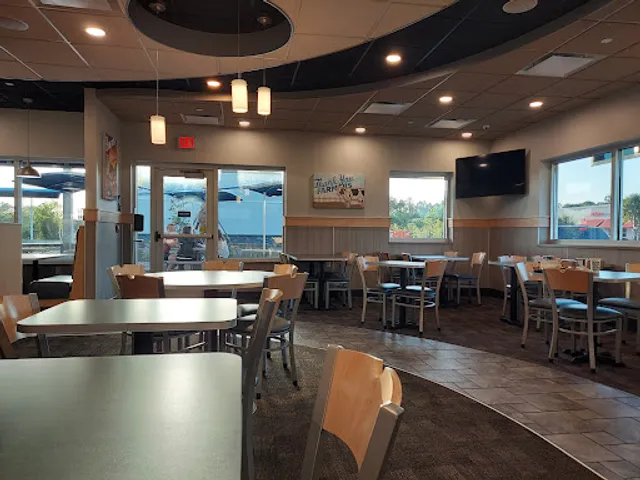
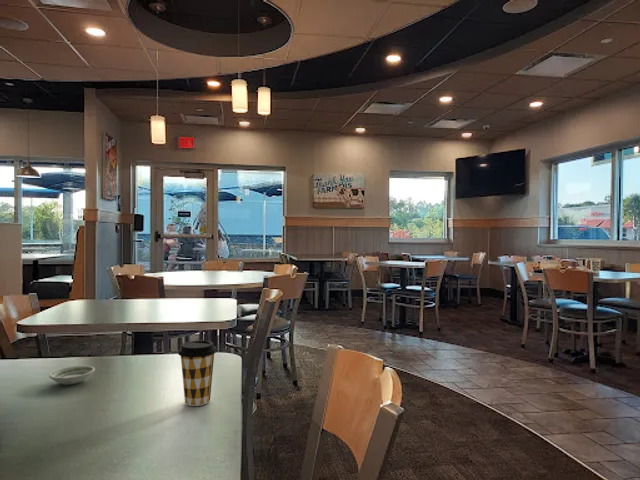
+ saucer (72, 376)
+ coffee cup (197, 372)
